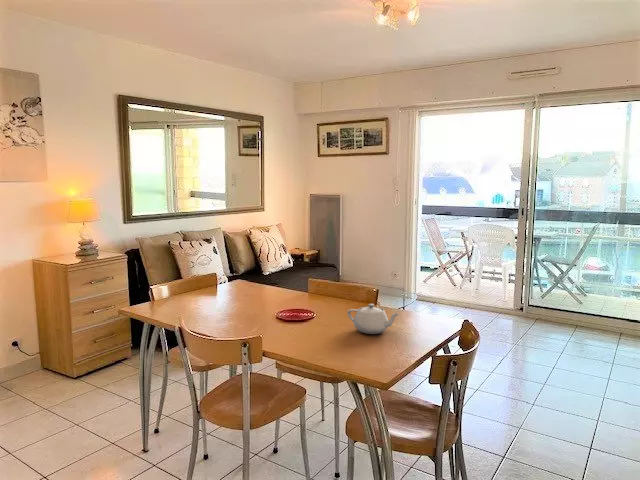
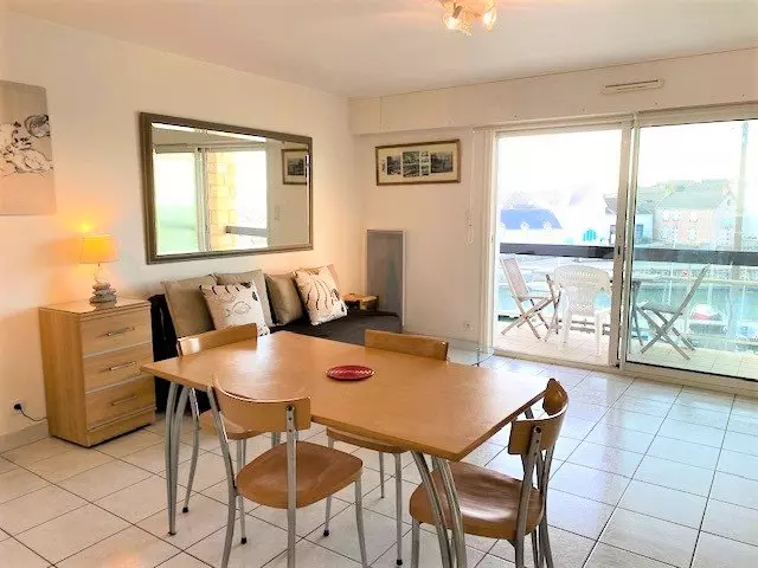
- teapot (372, 317)
